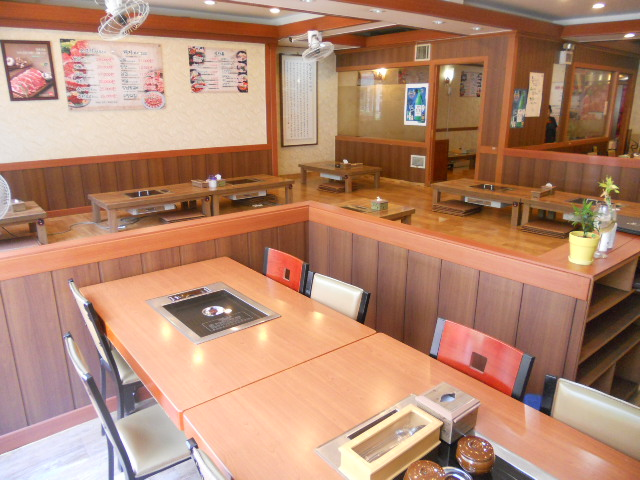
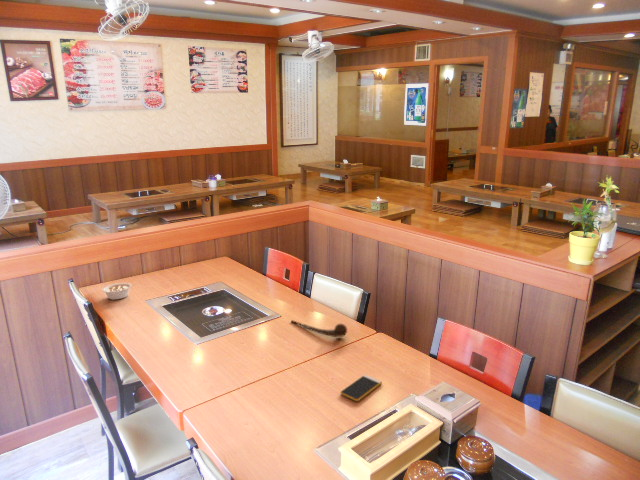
+ legume (118, 290)
+ smartphone (361, 387)
+ spoon (317, 328)
